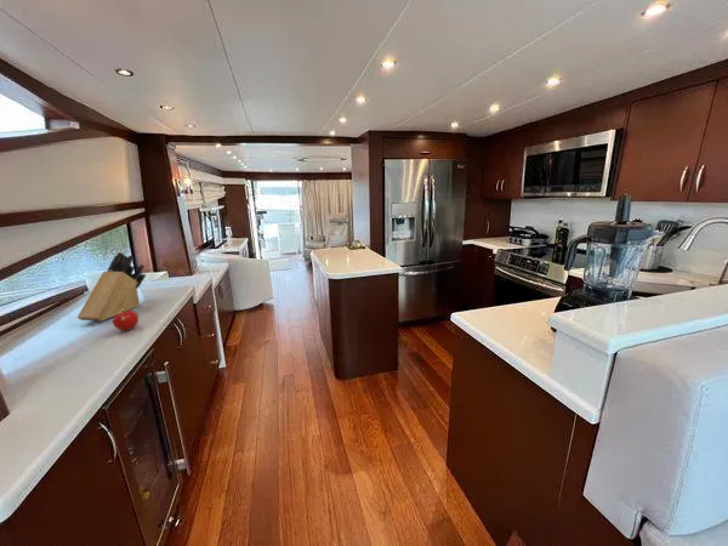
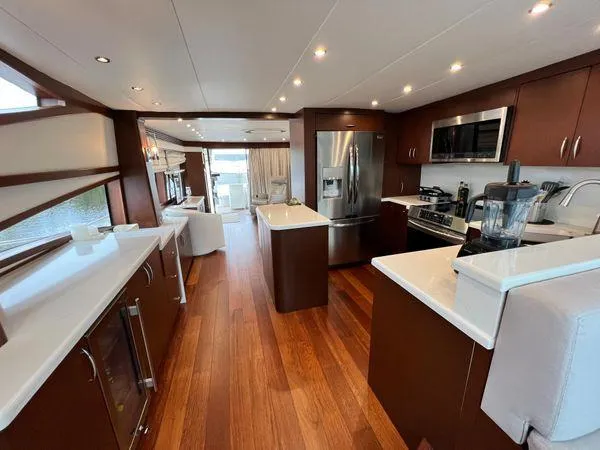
- fruit (125, 319)
- knife block (113, 283)
